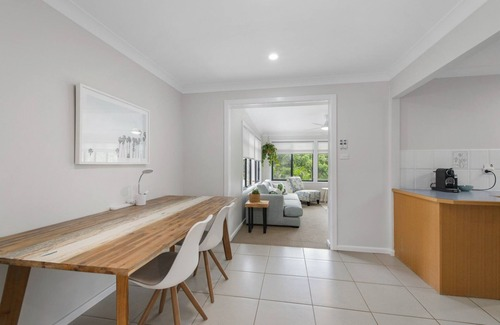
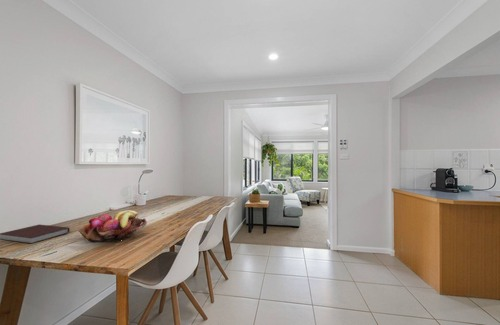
+ fruit basket (115, 224)
+ notebook (35, 233)
